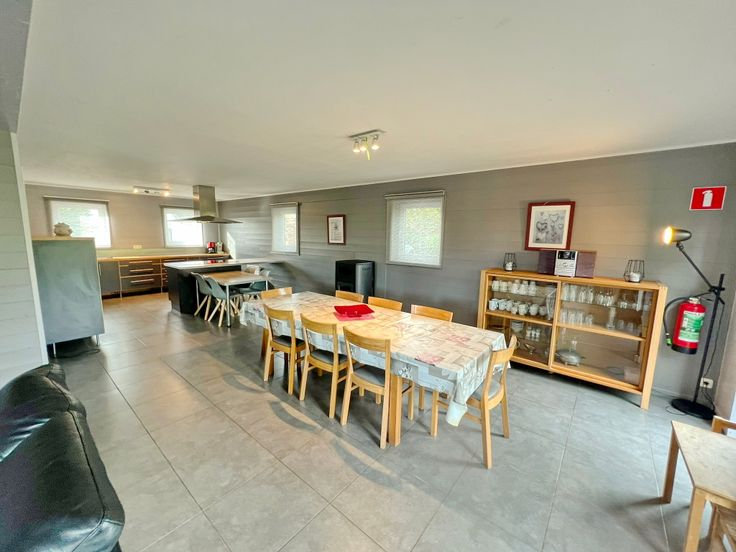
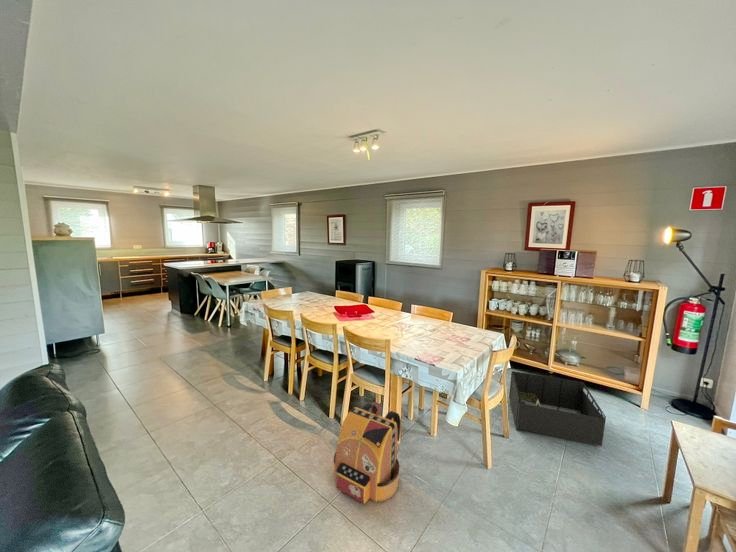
+ storage bin (551, 404)
+ backpack (369, 442)
